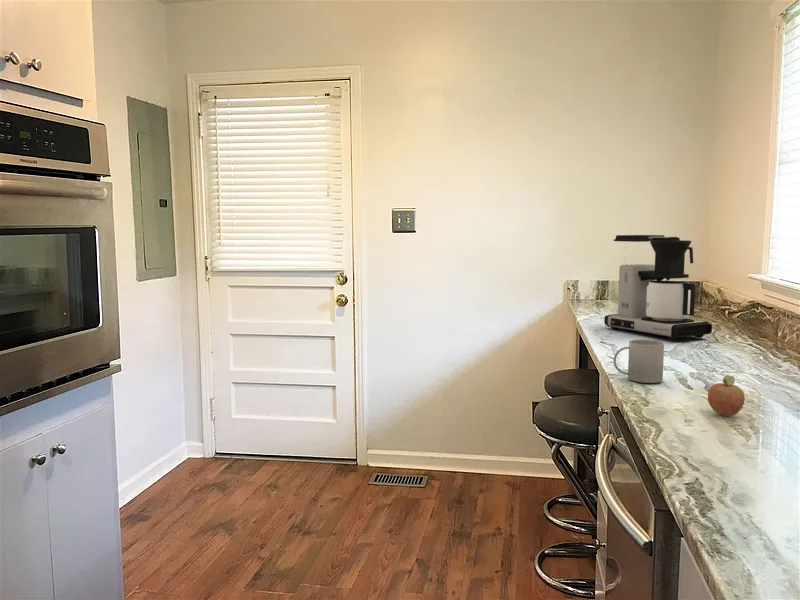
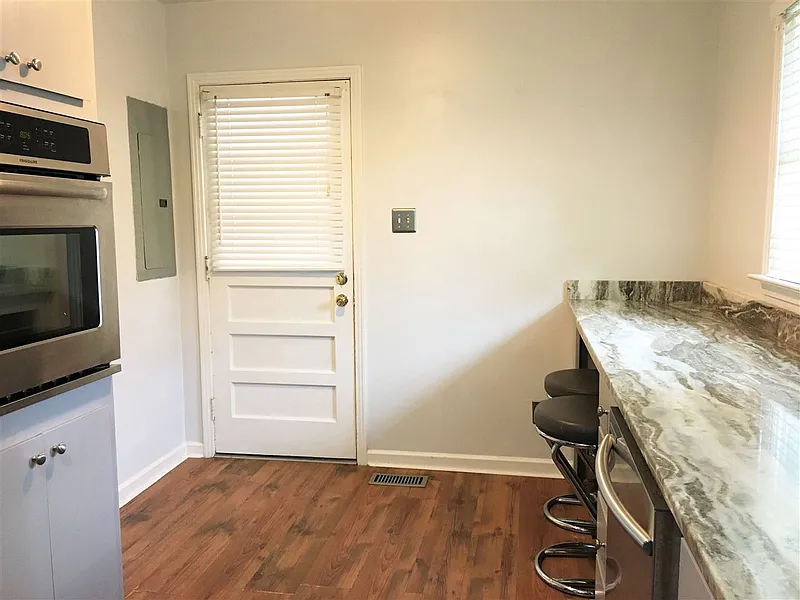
- mug (638, 360)
- fruit (726, 396)
- coffee maker (657, 284)
